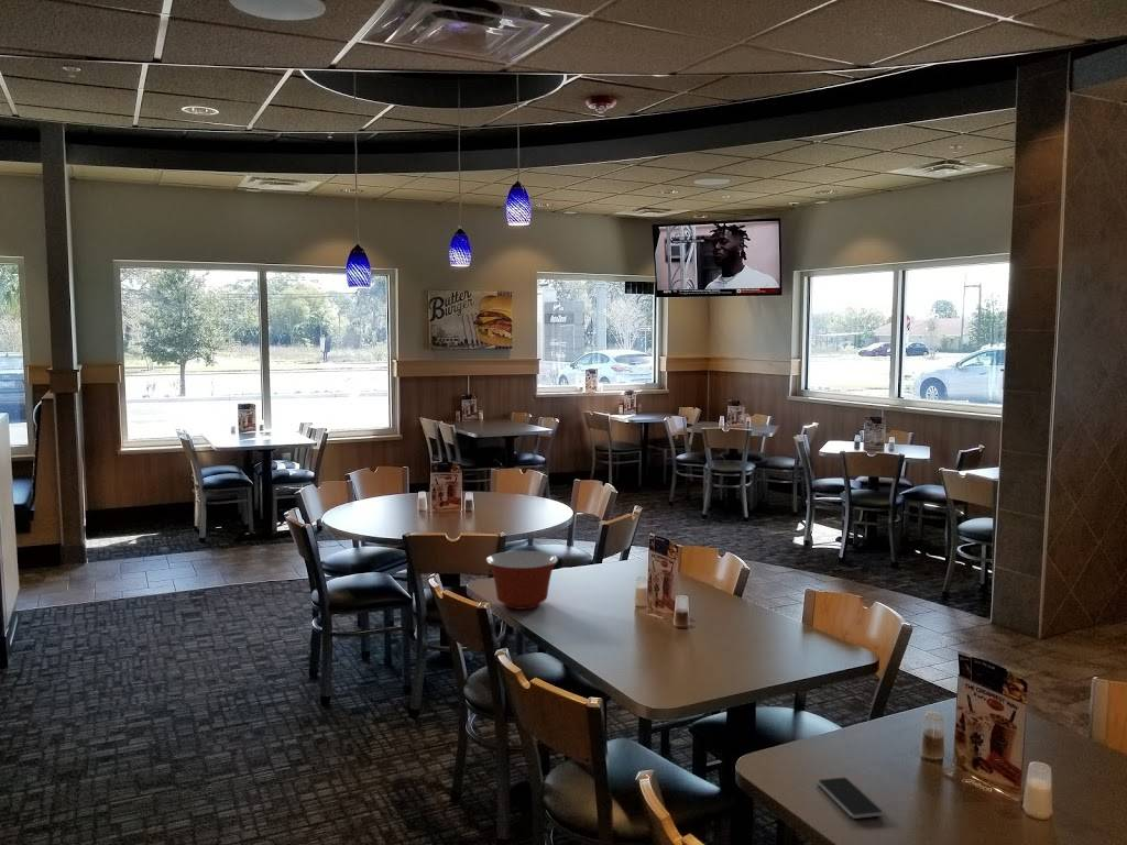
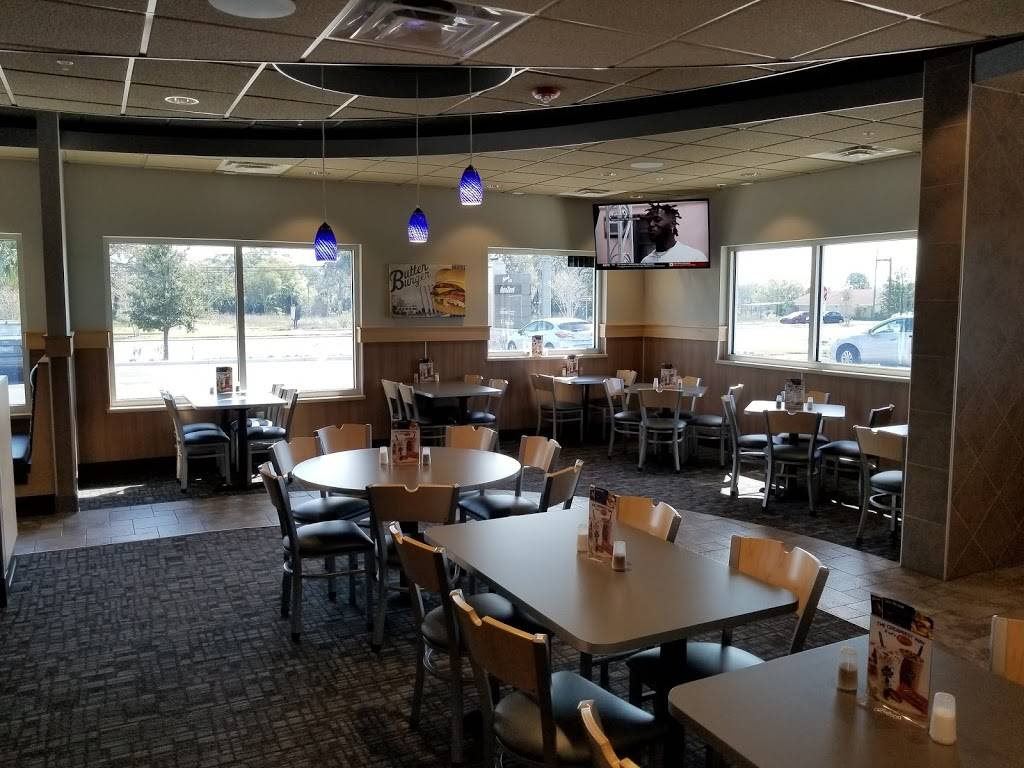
- smartphone (849, 797)
- mixing bowl (522, 581)
